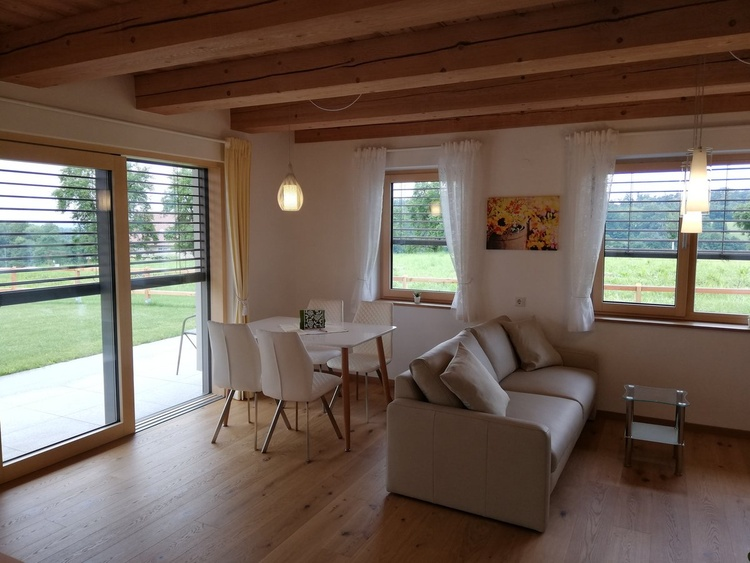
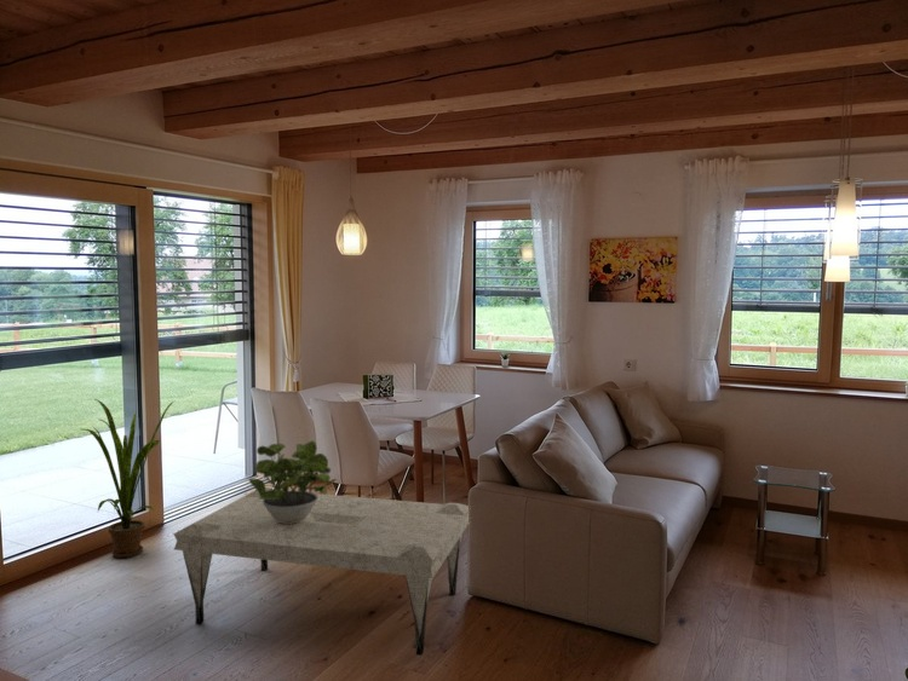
+ house plant (116, 478)
+ potted plant (292, 479)
+ coffee table (332, 560)
